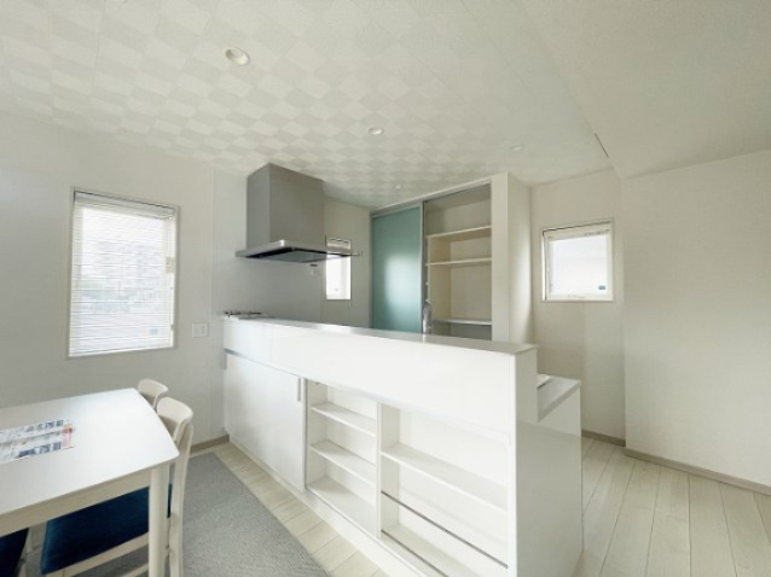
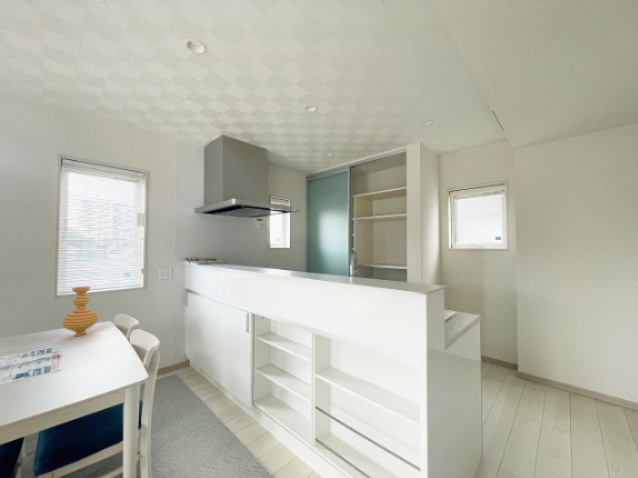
+ vase (81, 310)
